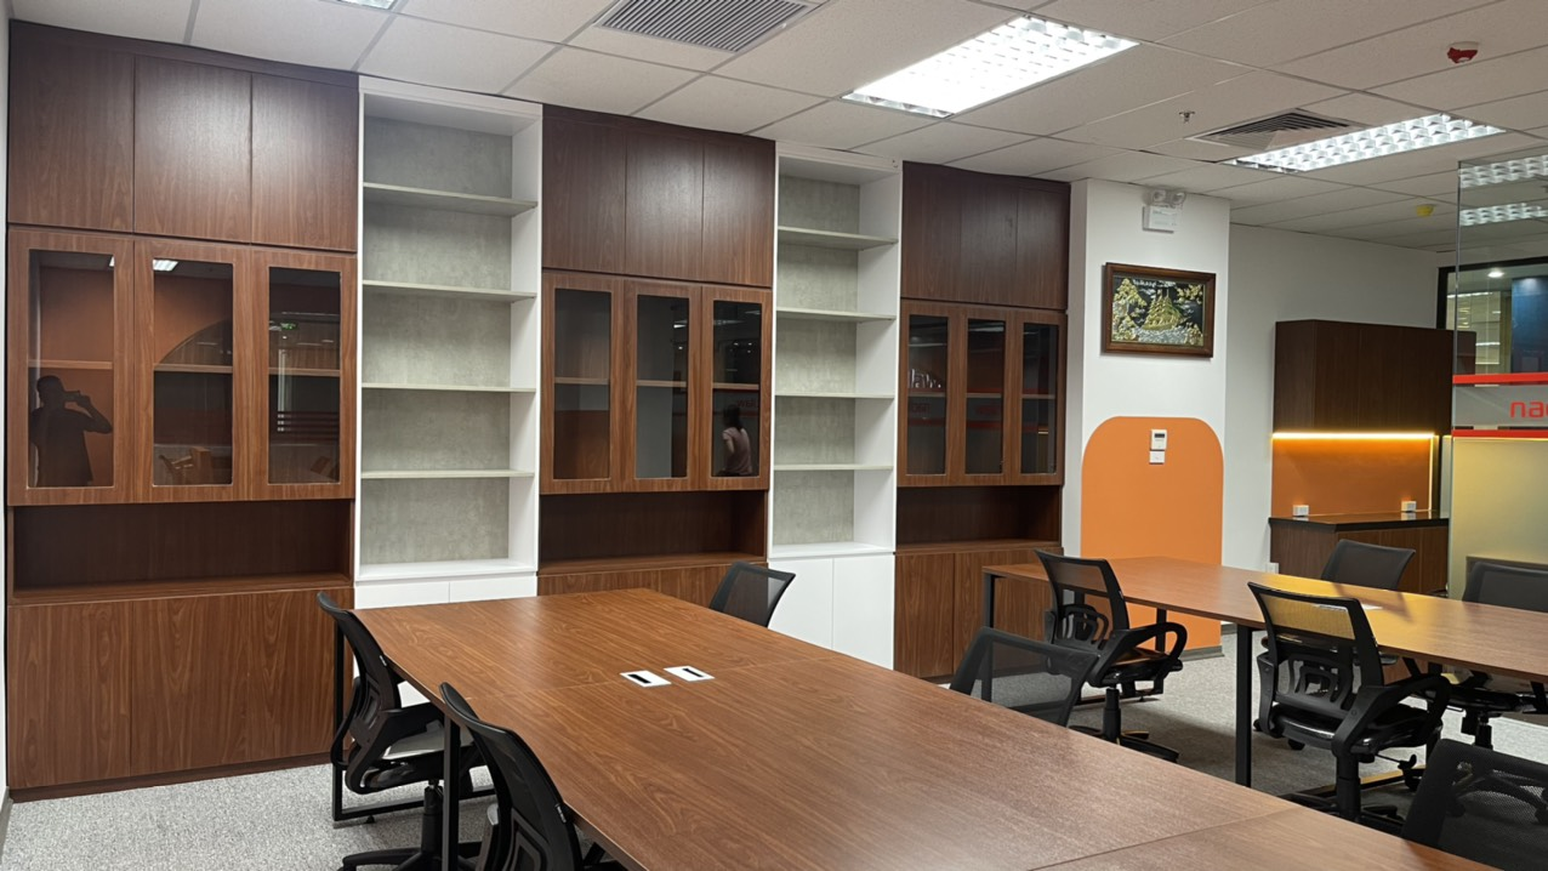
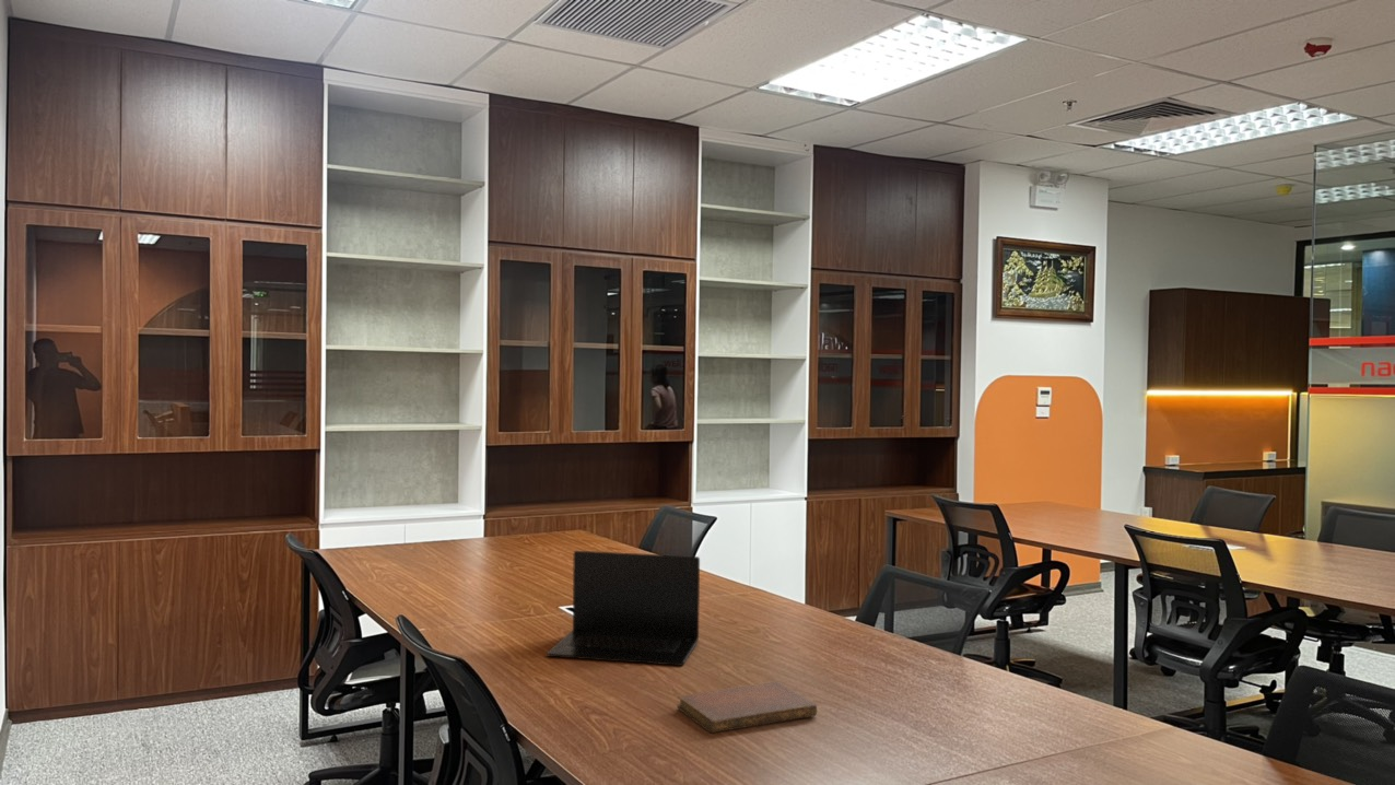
+ notebook (746, 705)
+ laptop (624, 605)
